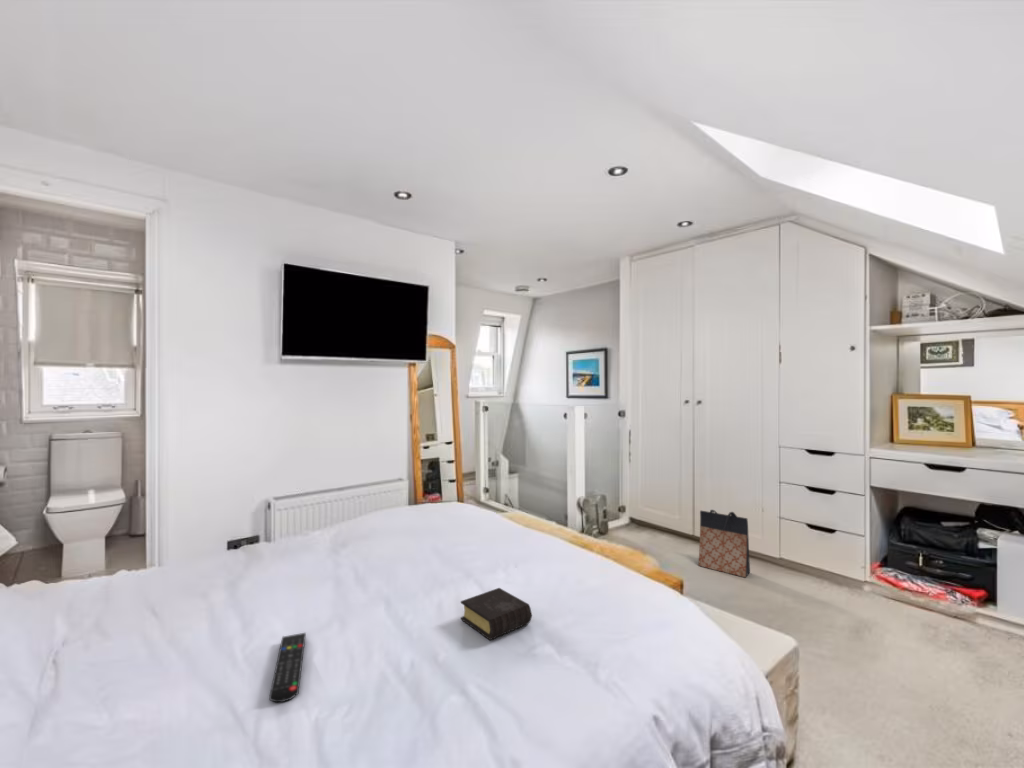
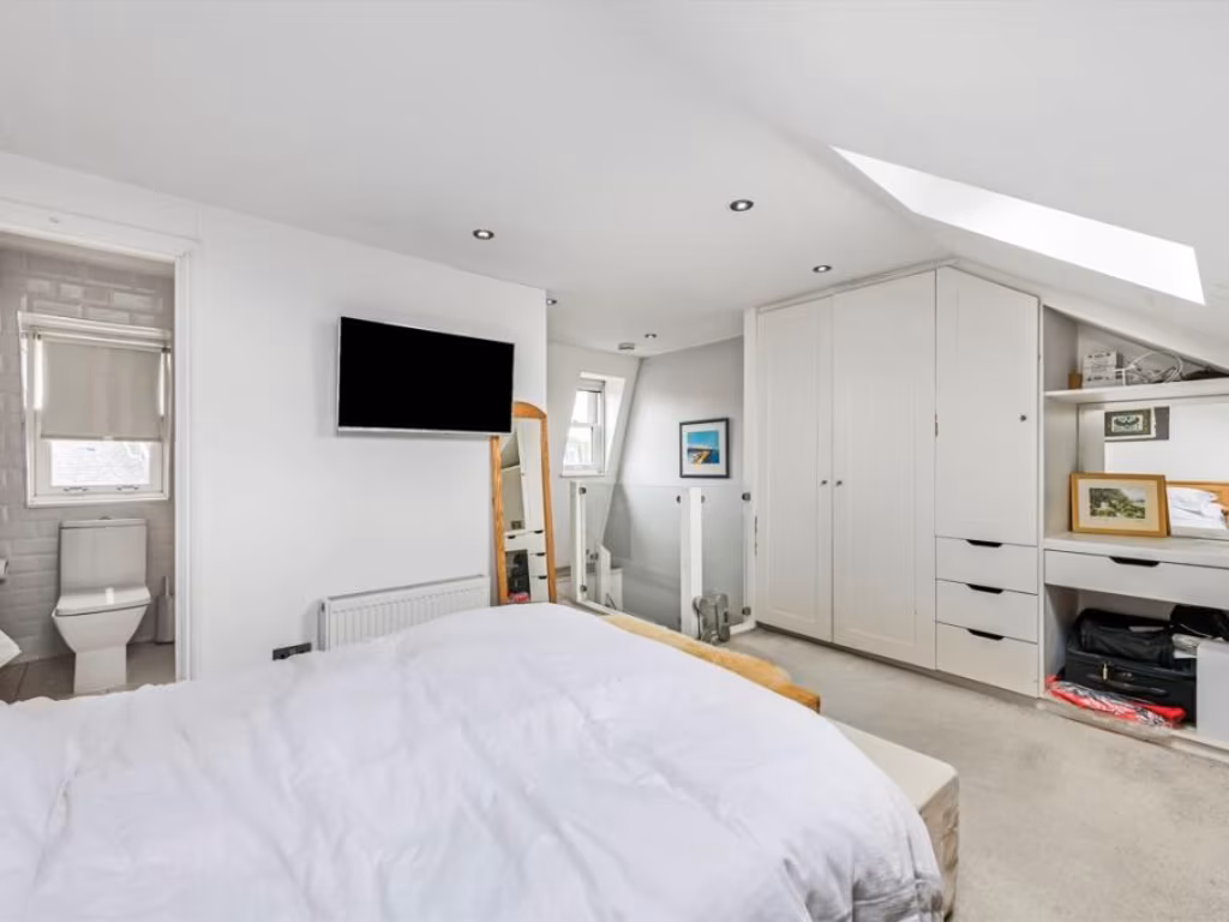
- bag (723, 539)
- remote control (289, 664)
- book (496, 613)
